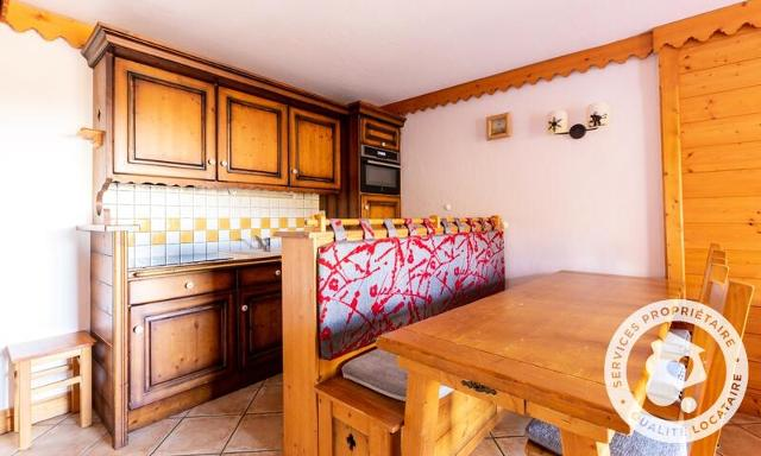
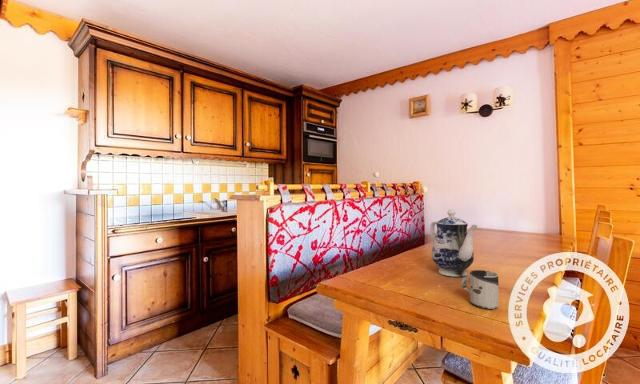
+ cup (479, 287)
+ teapot (451, 241)
